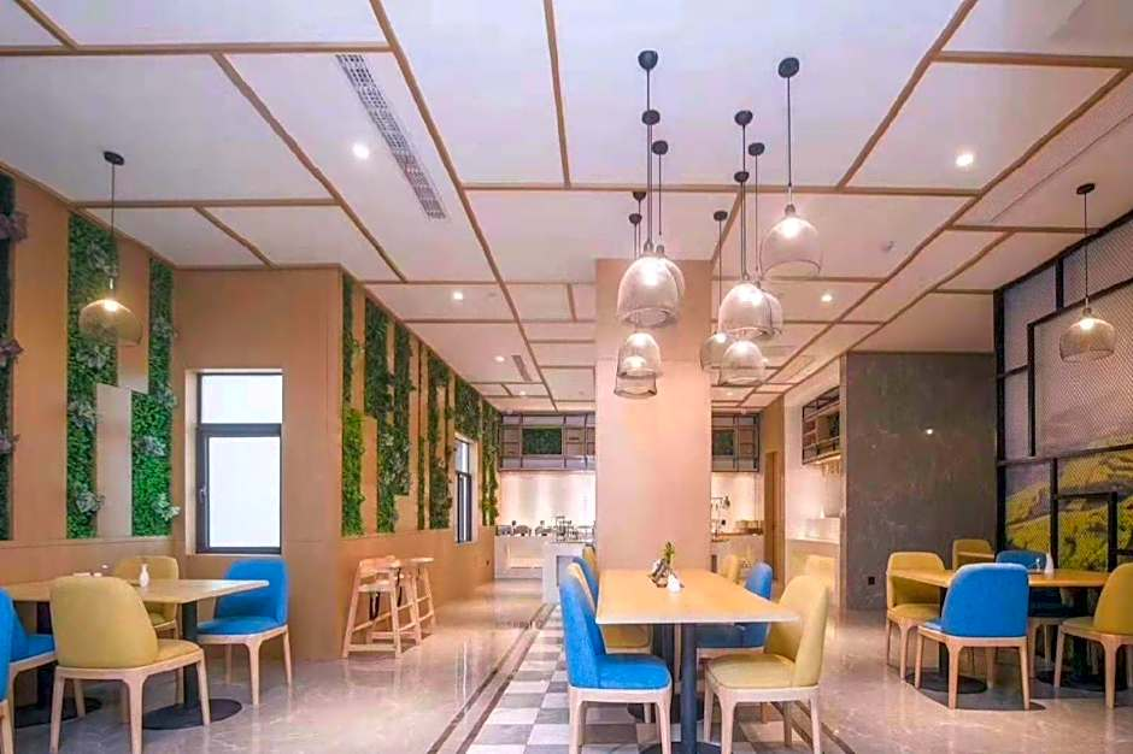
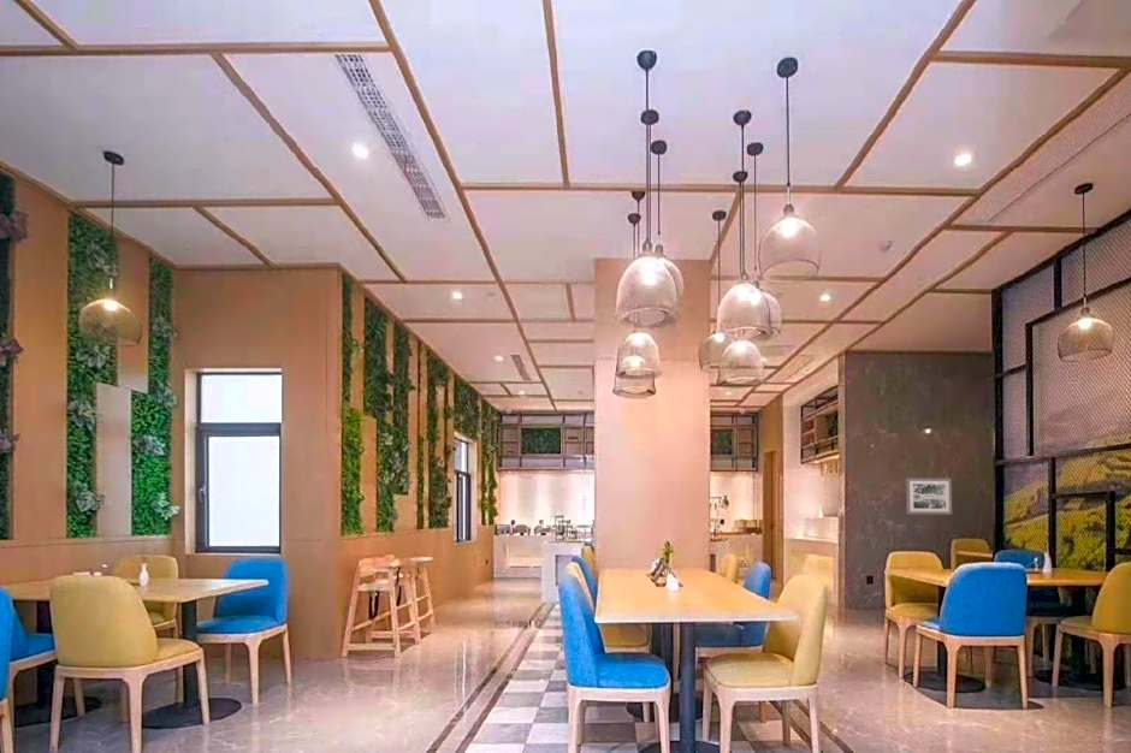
+ wall art (929, 496)
